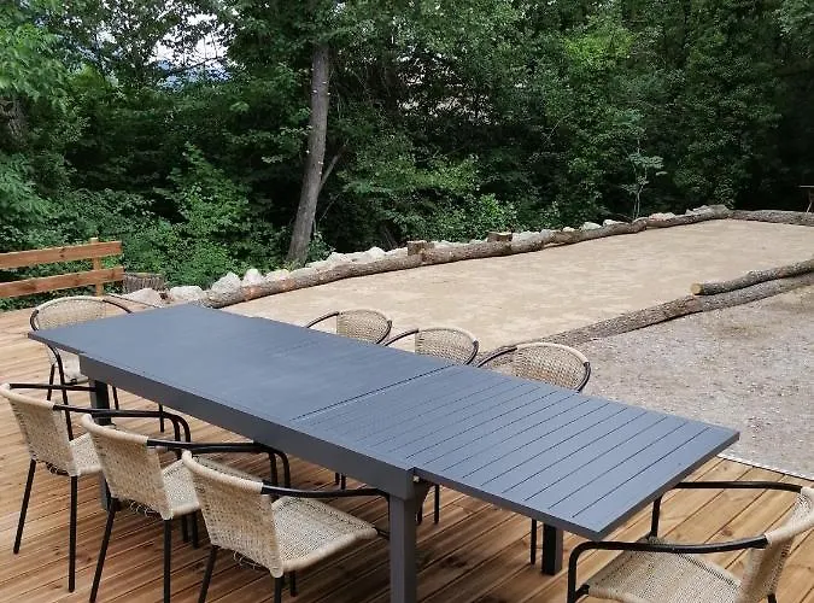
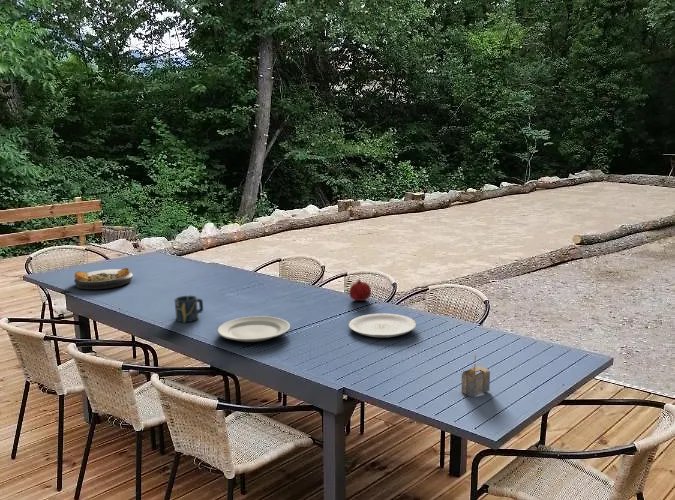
+ plate (103, 276)
+ cup (189, 308)
+ chinaware (254, 330)
+ plate (382, 326)
+ fruit (360, 289)
+ architectural model (475, 372)
